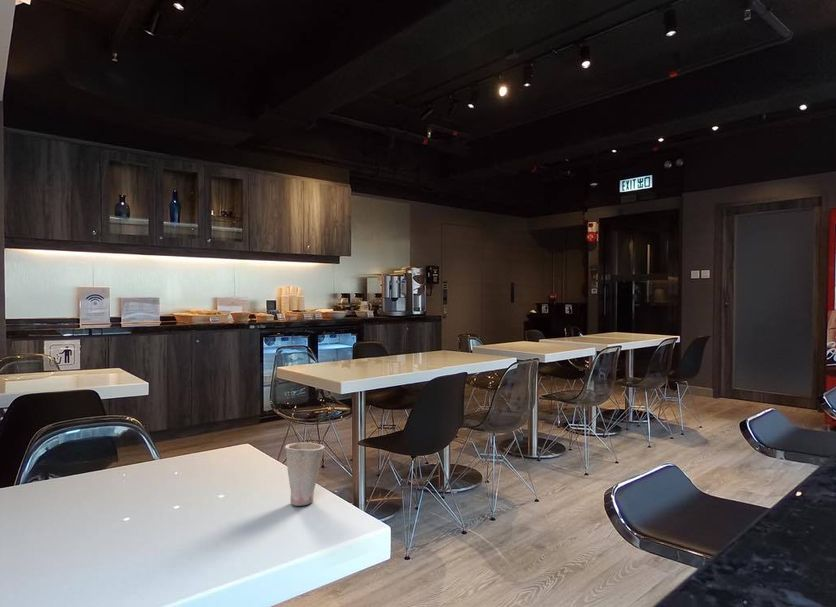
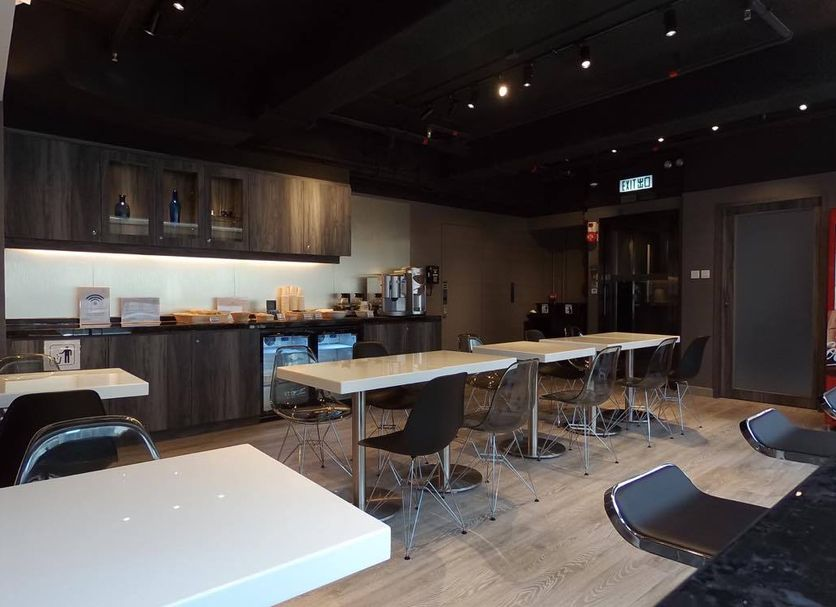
- cup (305, 472)
